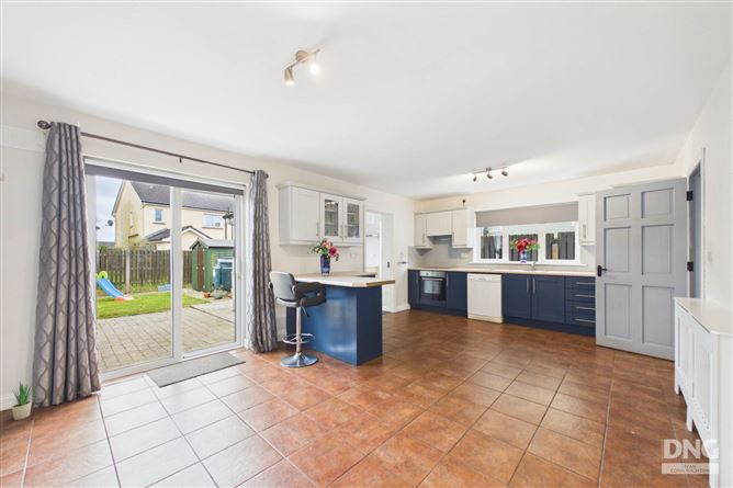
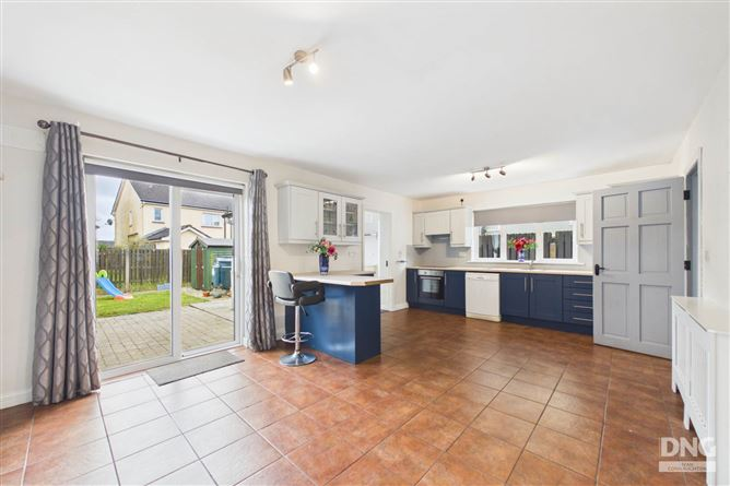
- potted plant (23, 397)
